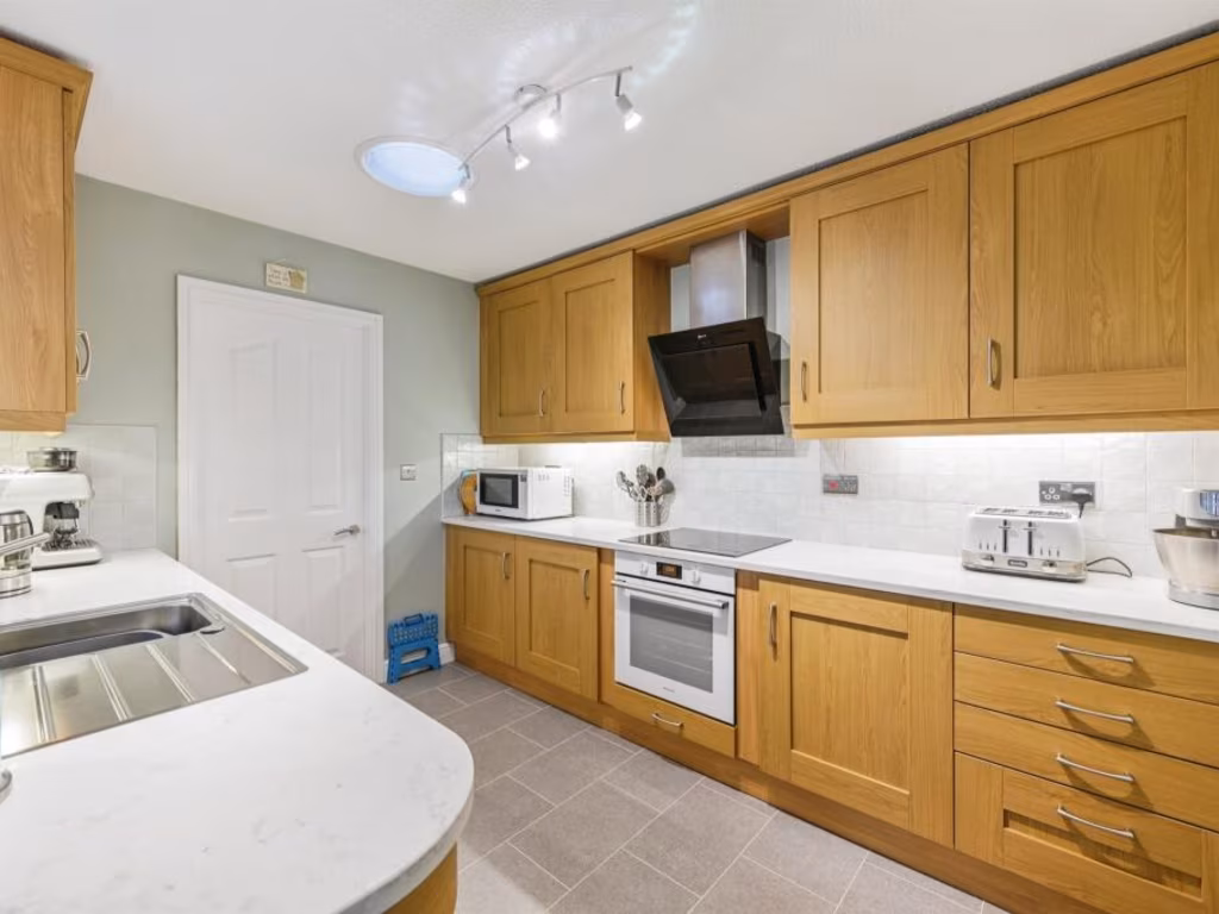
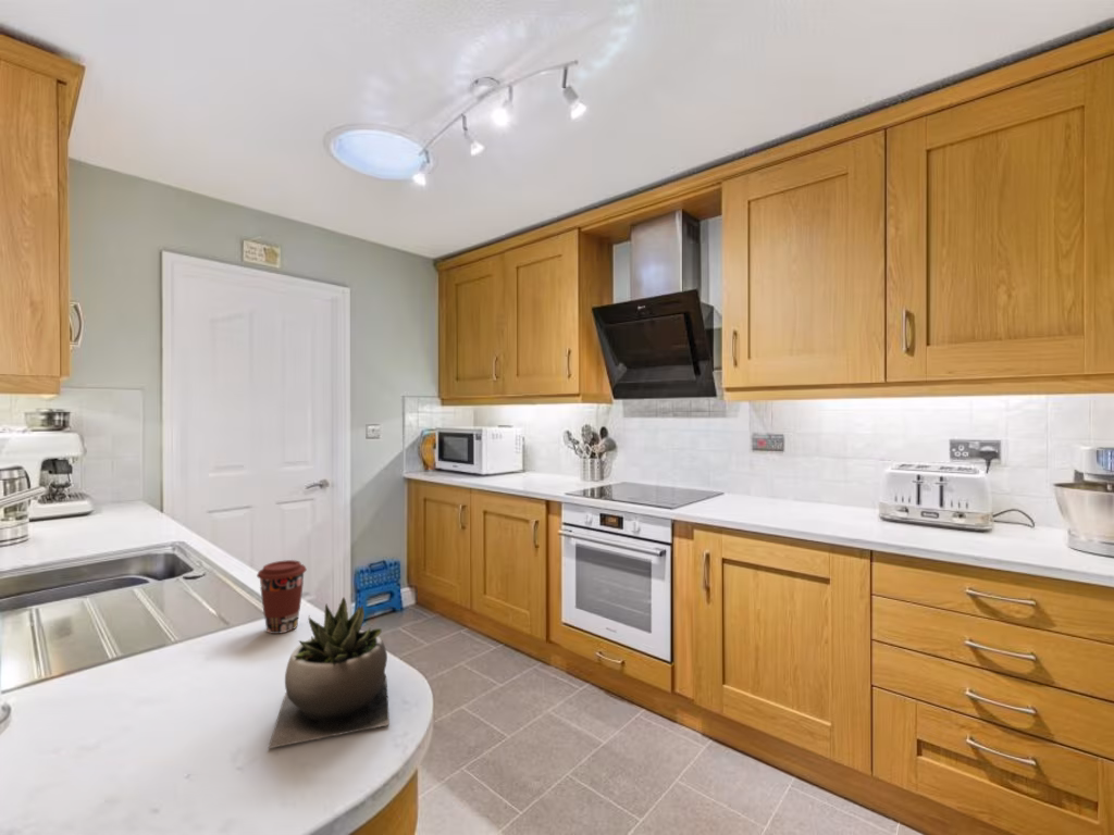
+ coffee cup (282, 596)
+ succulent plant (334, 655)
